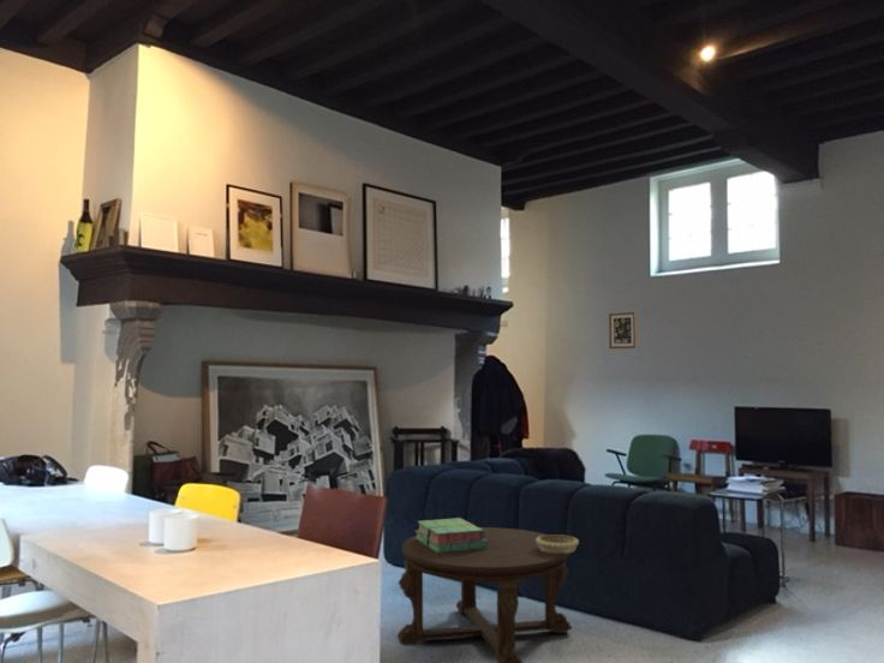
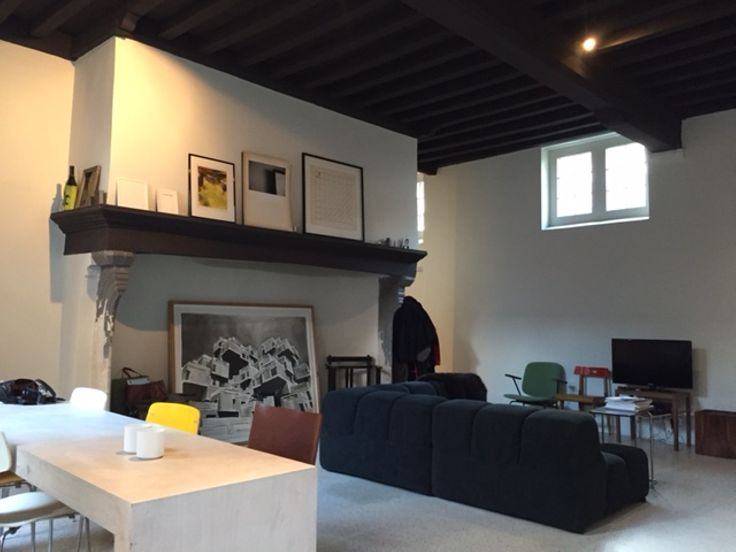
- decorative bowl (557, 543)
- coffee table (485, 580)
- stack of books (449, 533)
- wall art (622, 330)
